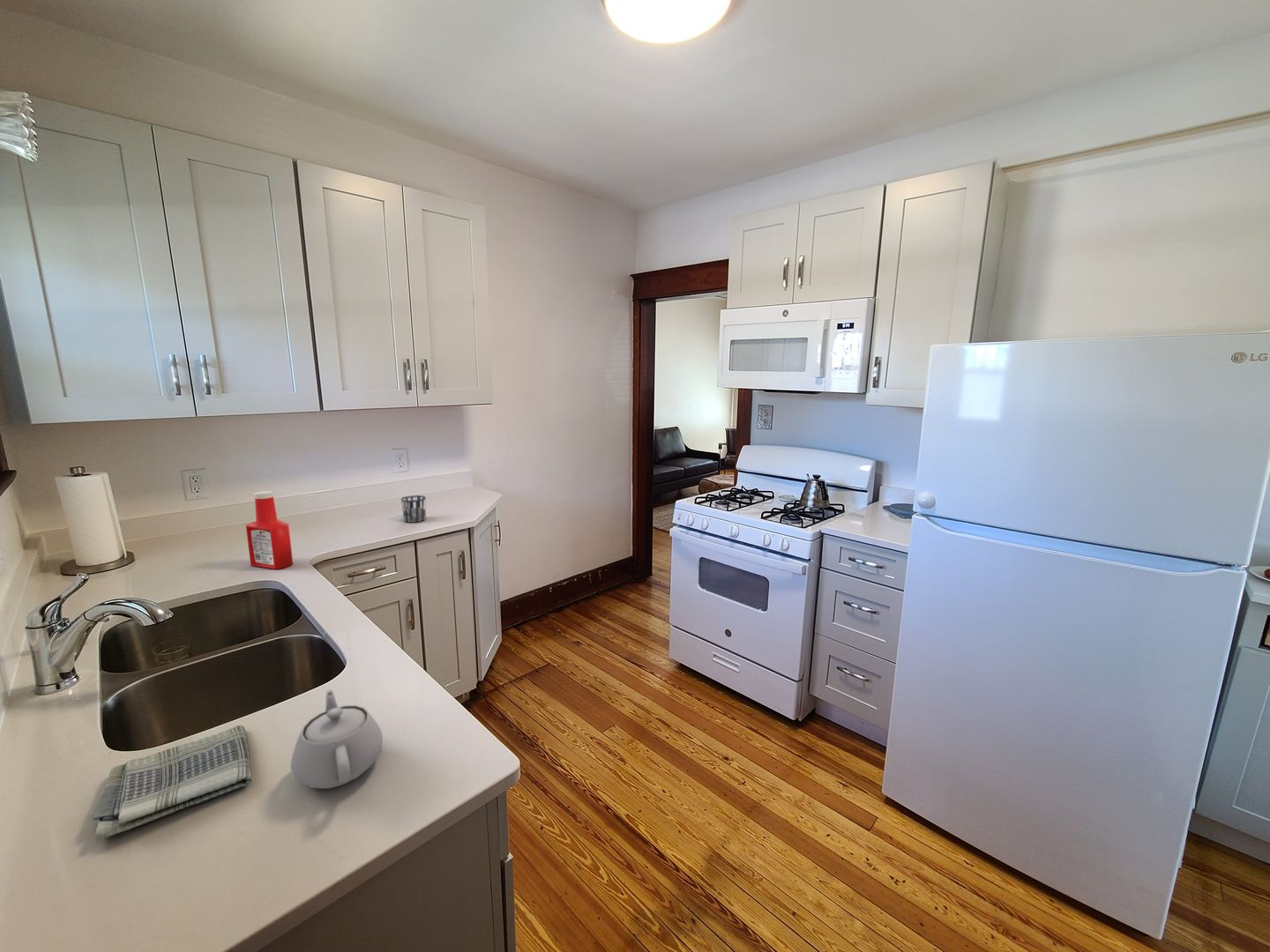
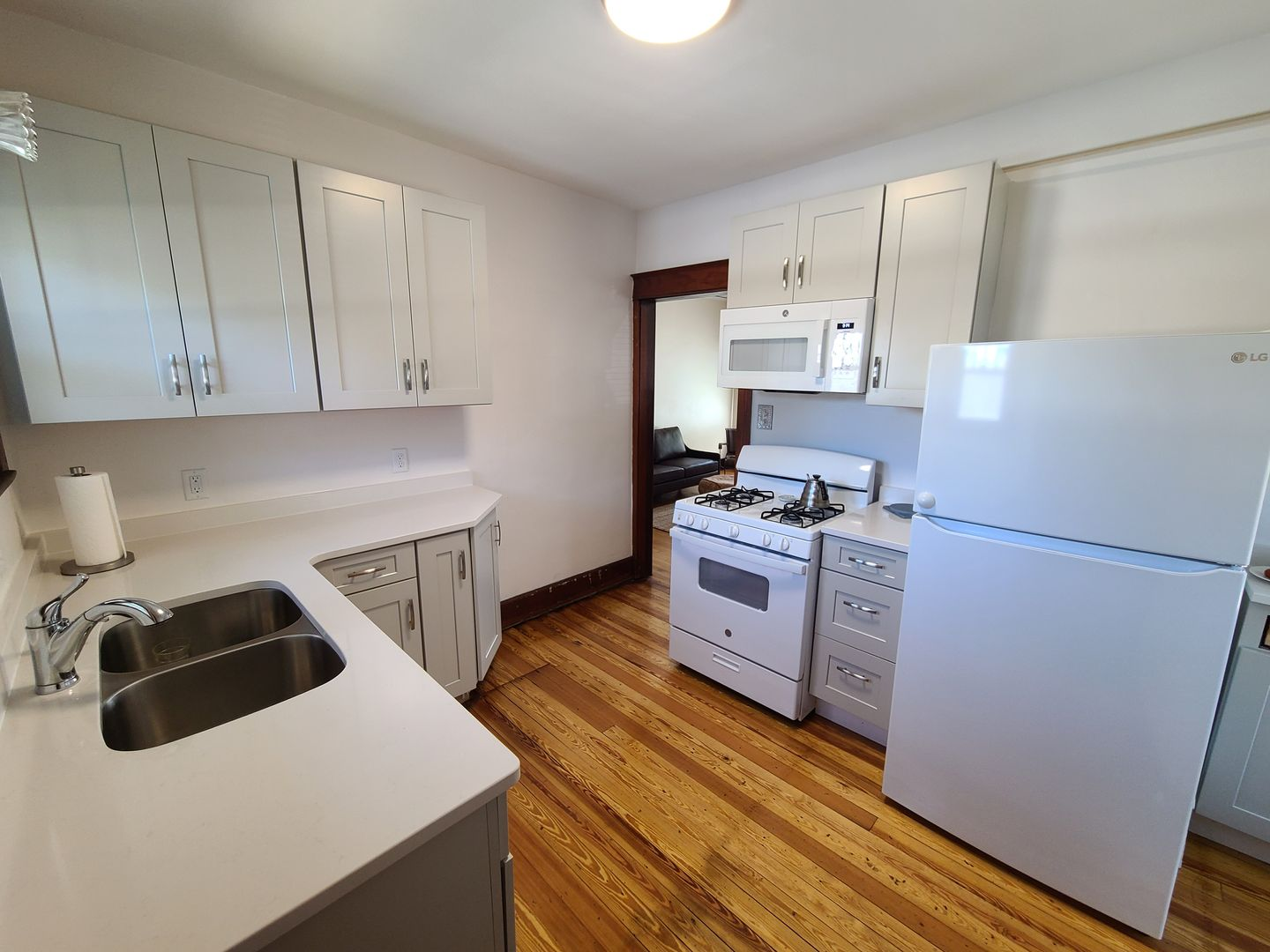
- soap bottle (267, 528)
- teapot (337, 737)
- cup (414, 509)
- dish towel (178, 772)
